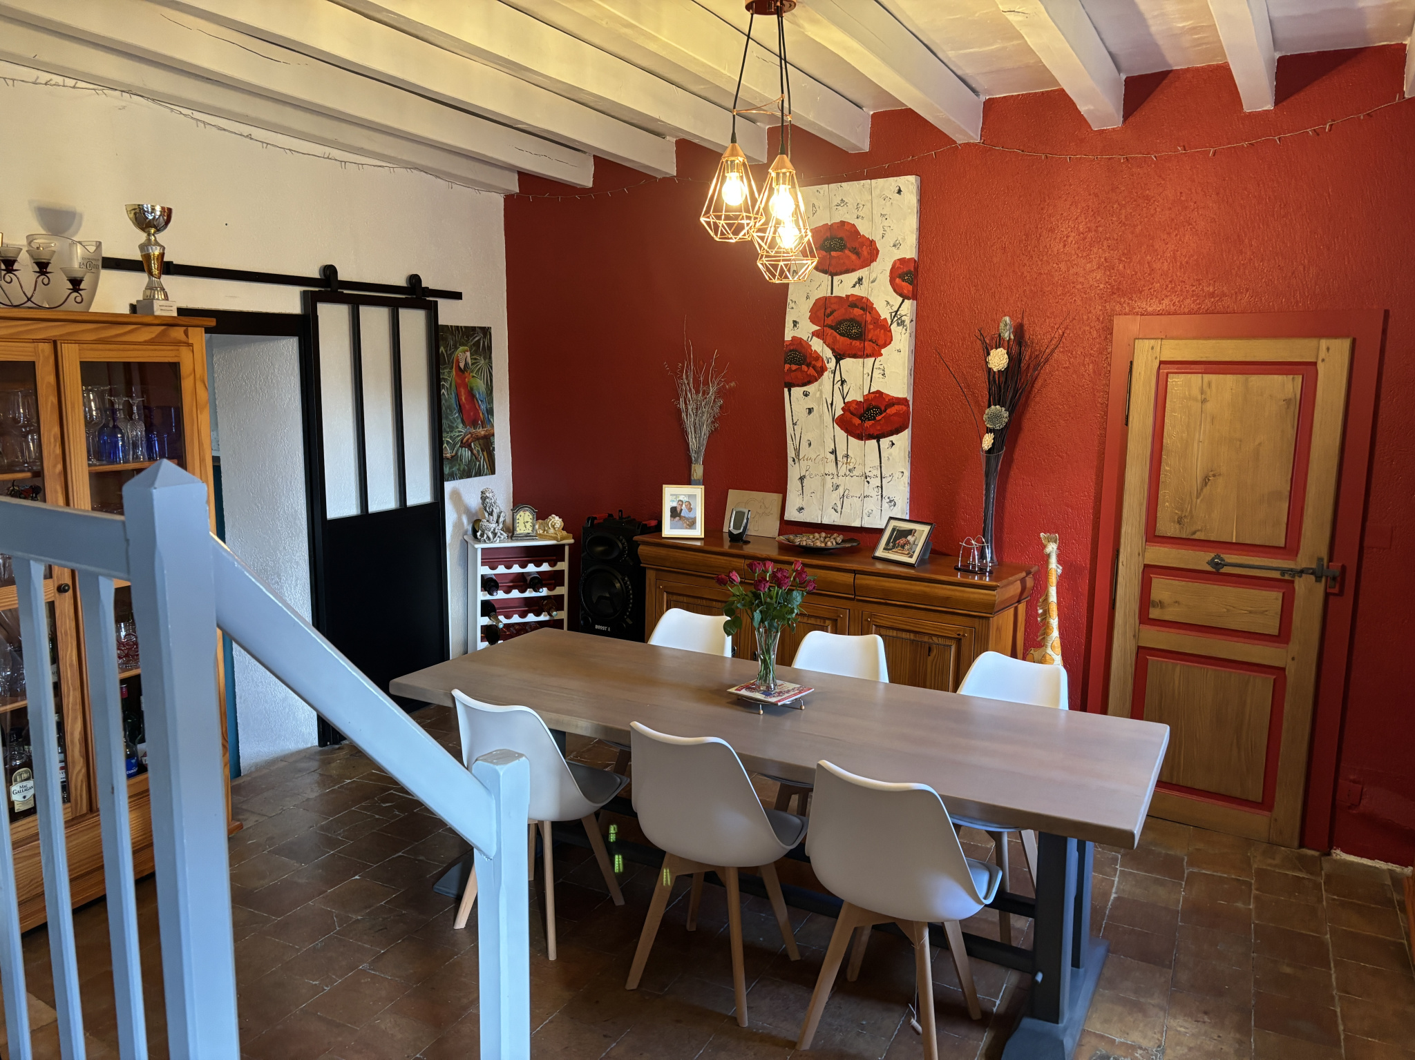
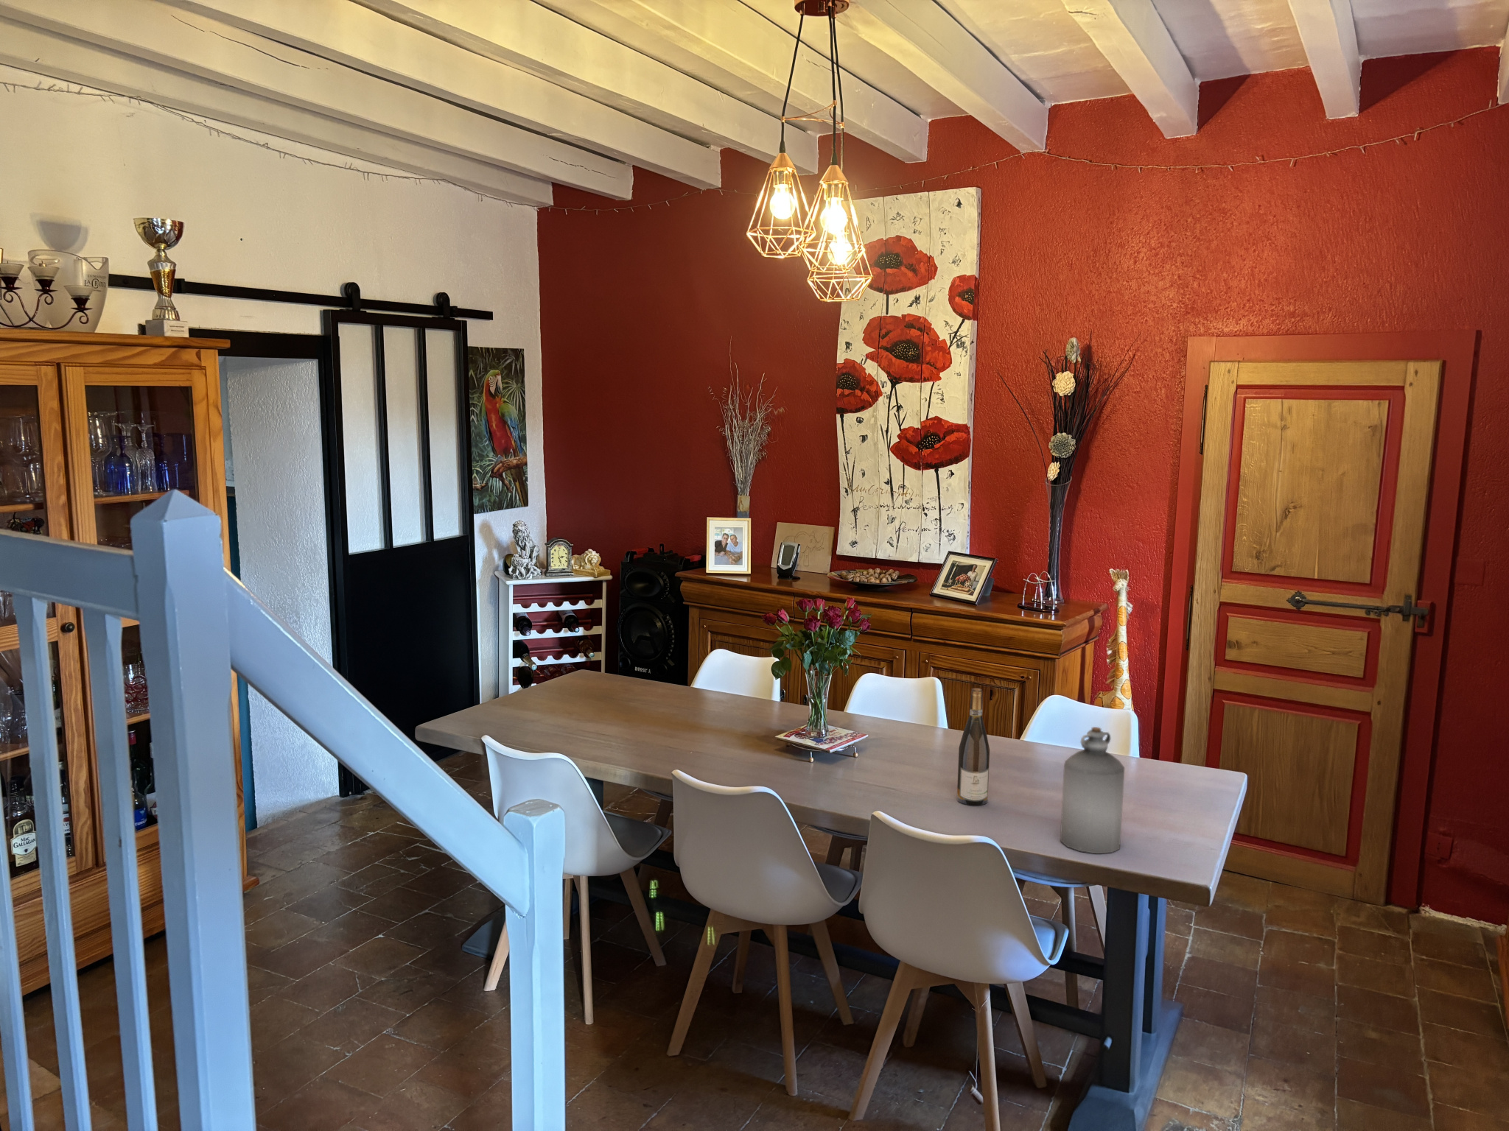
+ bottle (1093, 785)
+ wine bottle (974, 745)
